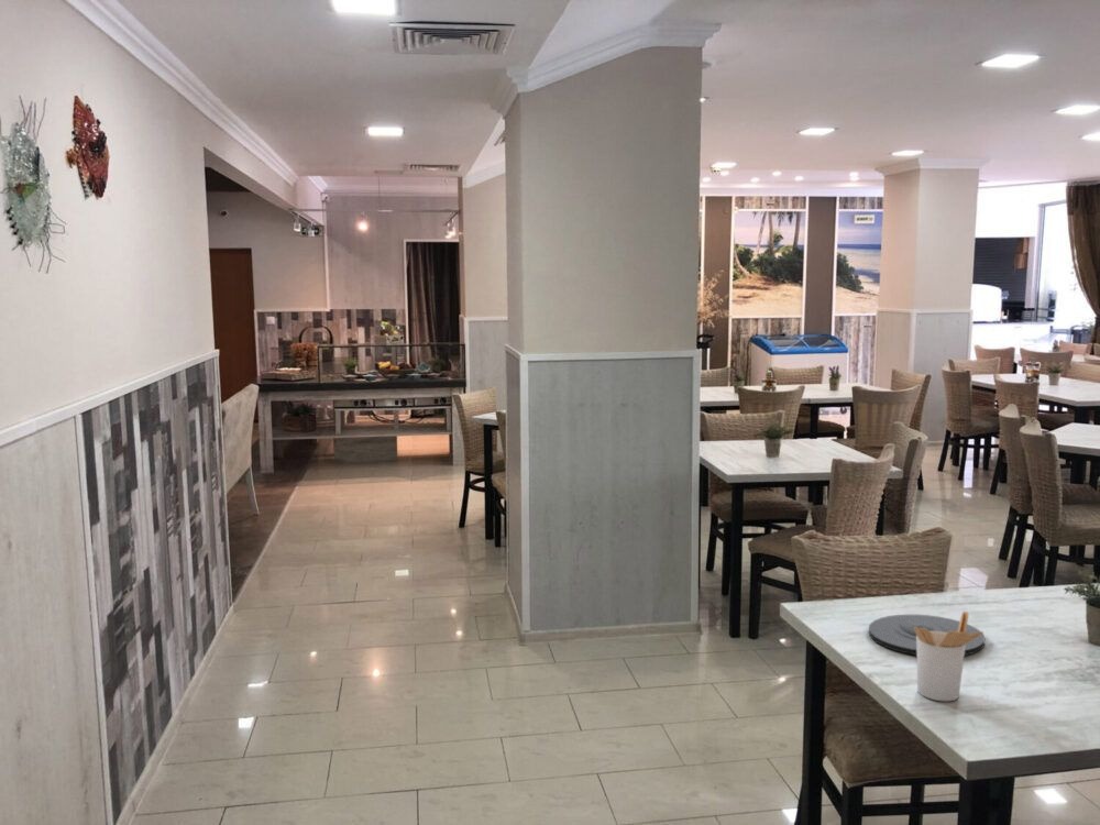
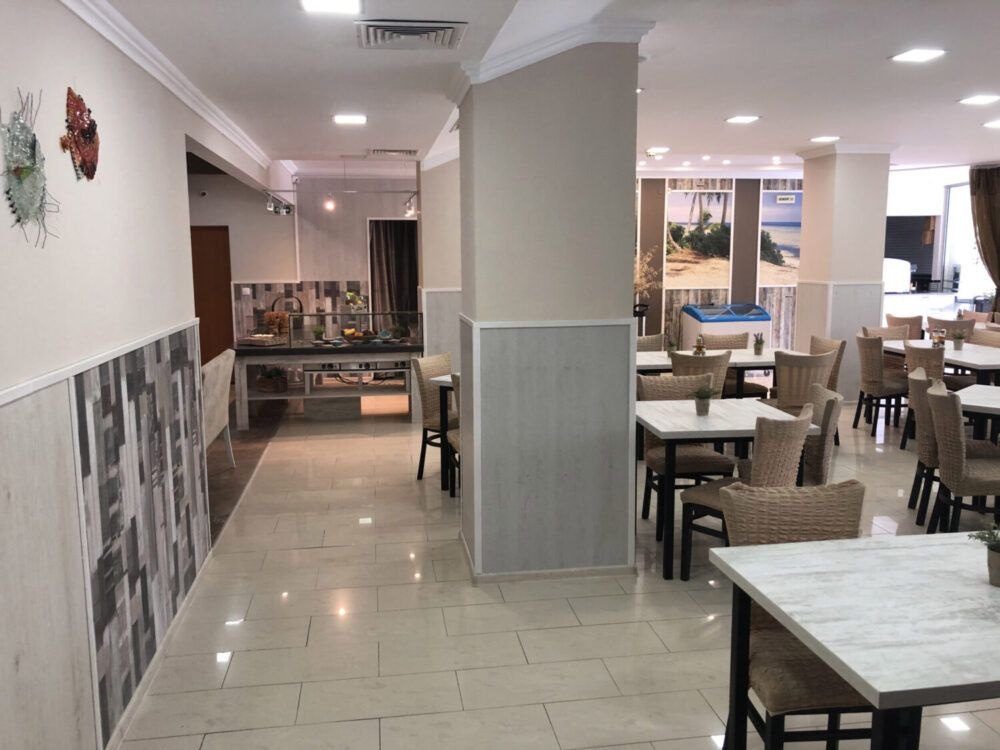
- utensil holder (947, 657)
- plate (927, 629)
